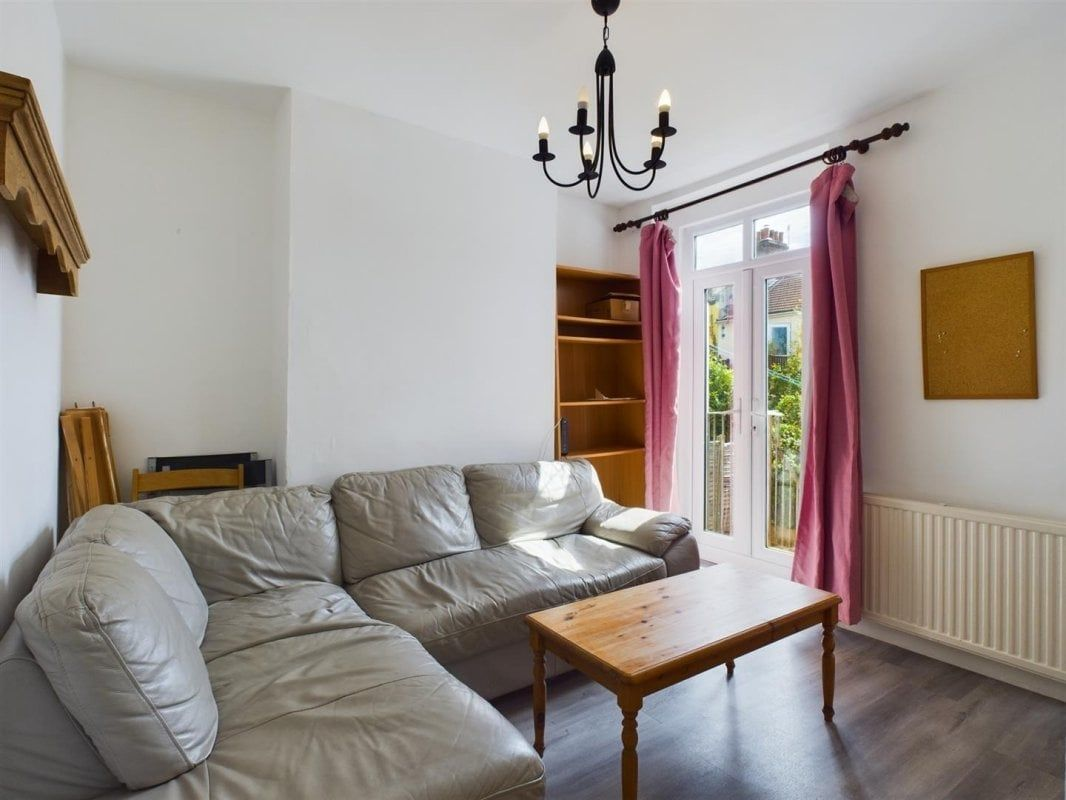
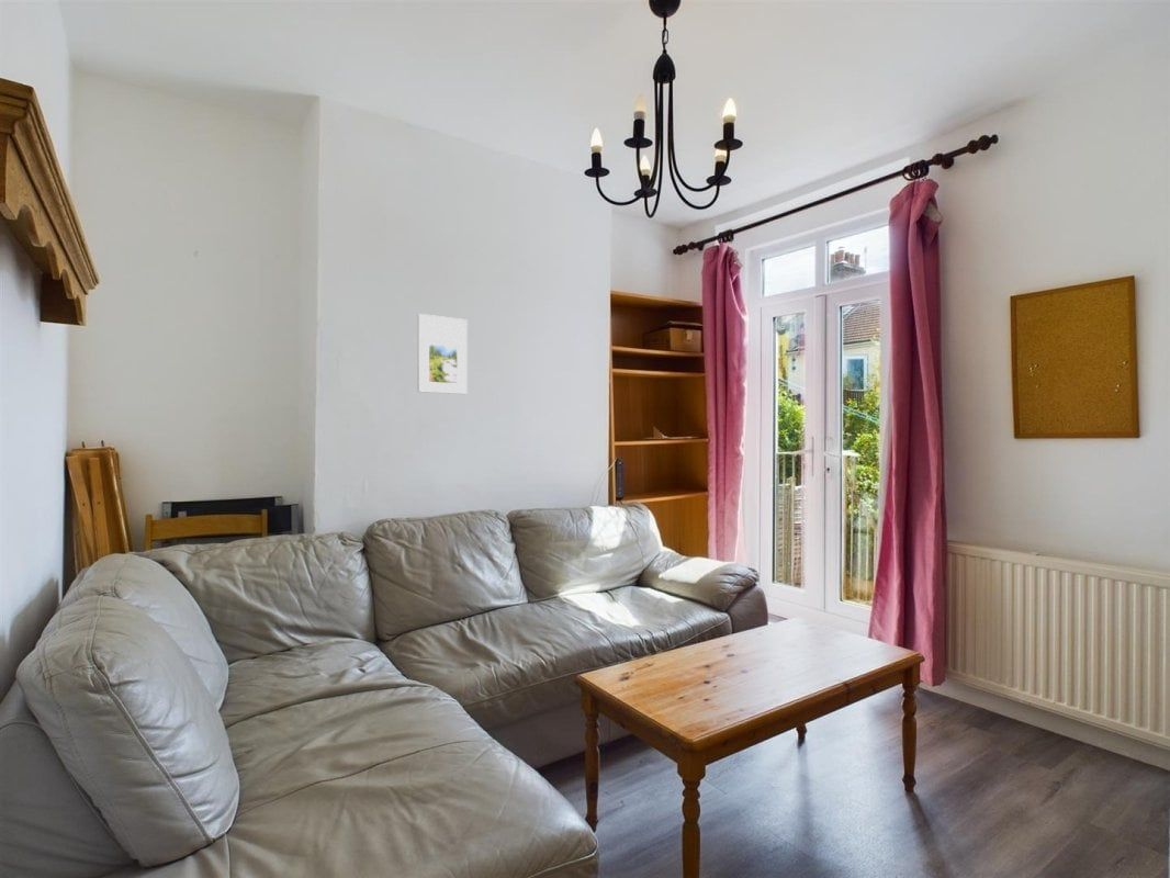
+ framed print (442, 354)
